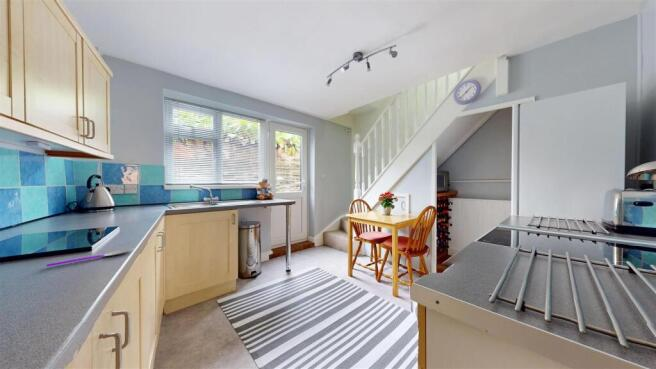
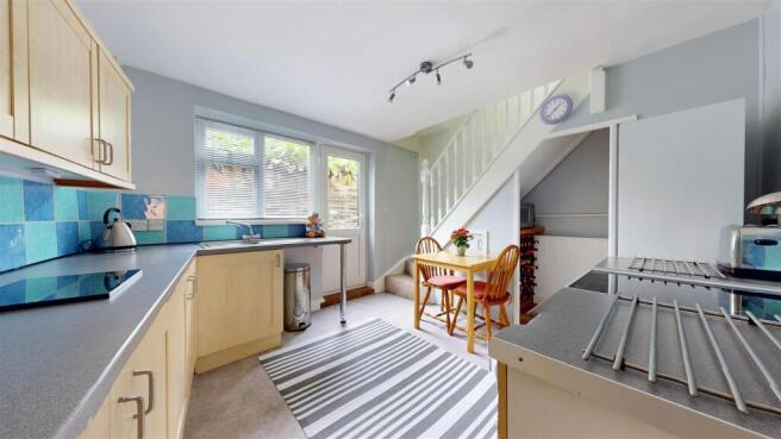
- spoon (94, 256)
